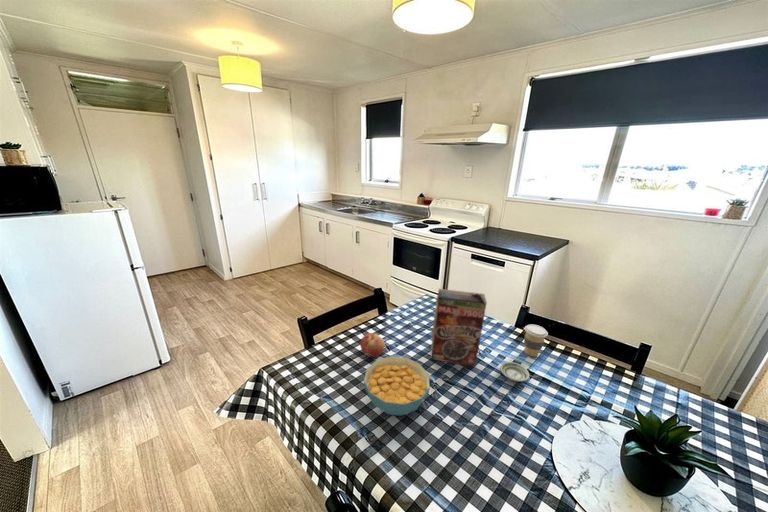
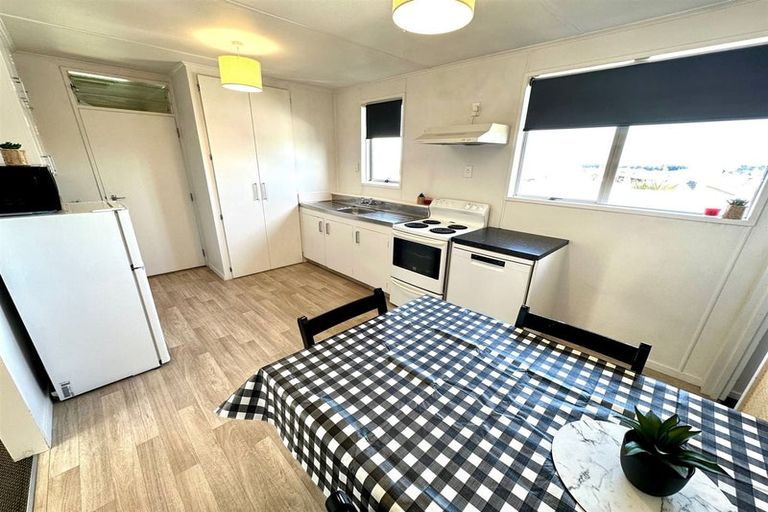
- coffee cup (533, 341)
- fruit (372, 345)
- cereal box (456, 325)
- saucer (513, 373)
- cereal bowl (396, 390)
